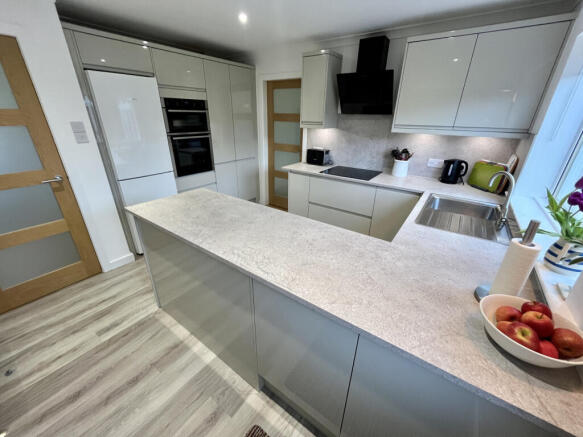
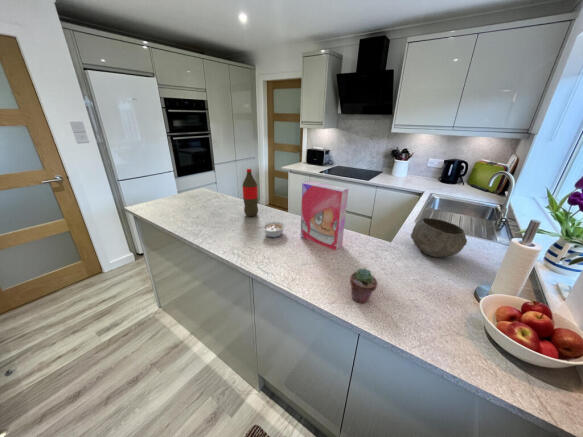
+ bowl (437, 238)
+ cereal box (322, 214)
+ bottle (250, 192)
+ legume (273, 229)
+ potted succulent (362, 284)
